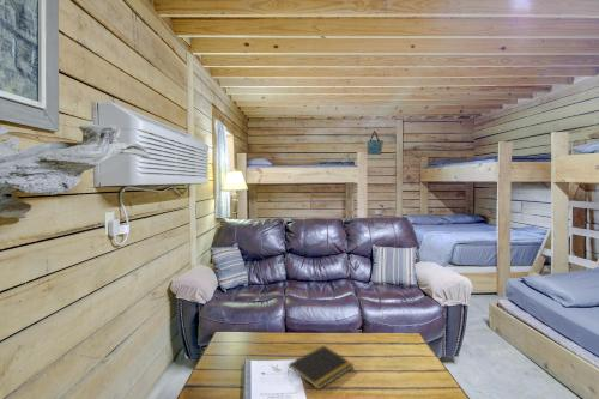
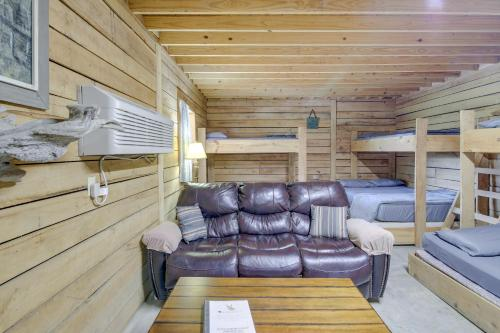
- notepad (321, 365)
